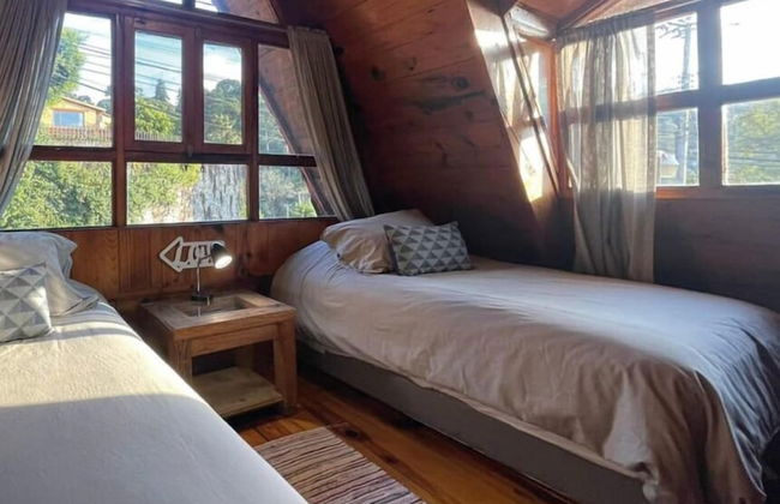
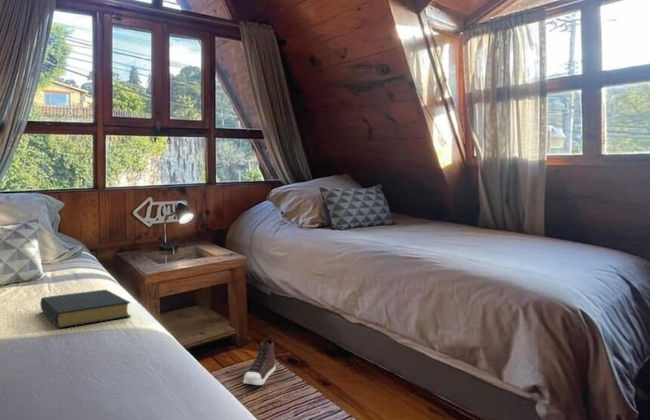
+ hardback book (84, 306)
+ shoe (260, 361)
